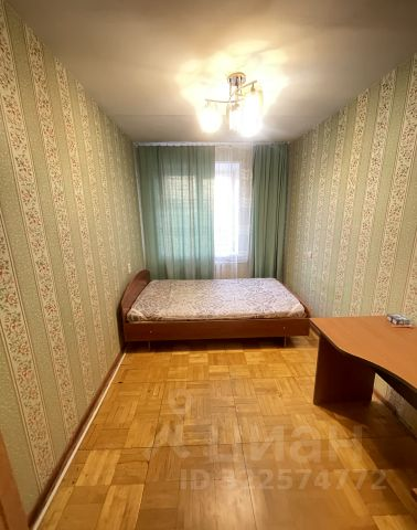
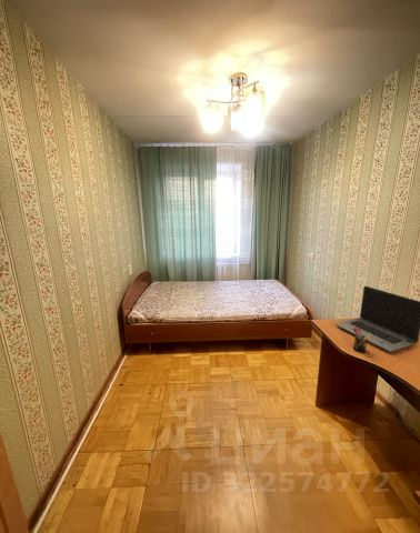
+ laptop computer (376, 315)
+ pen holder (359, 339)
